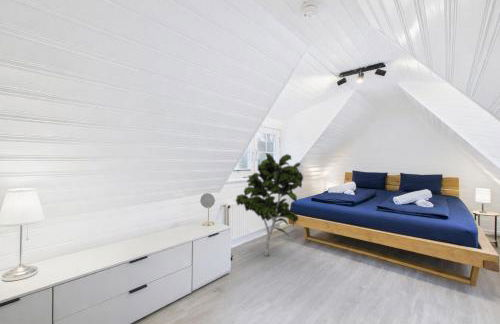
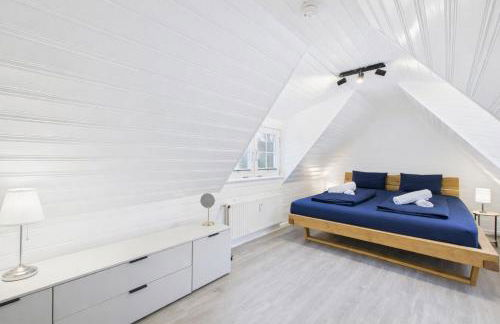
- indoor plant (268, 203)
